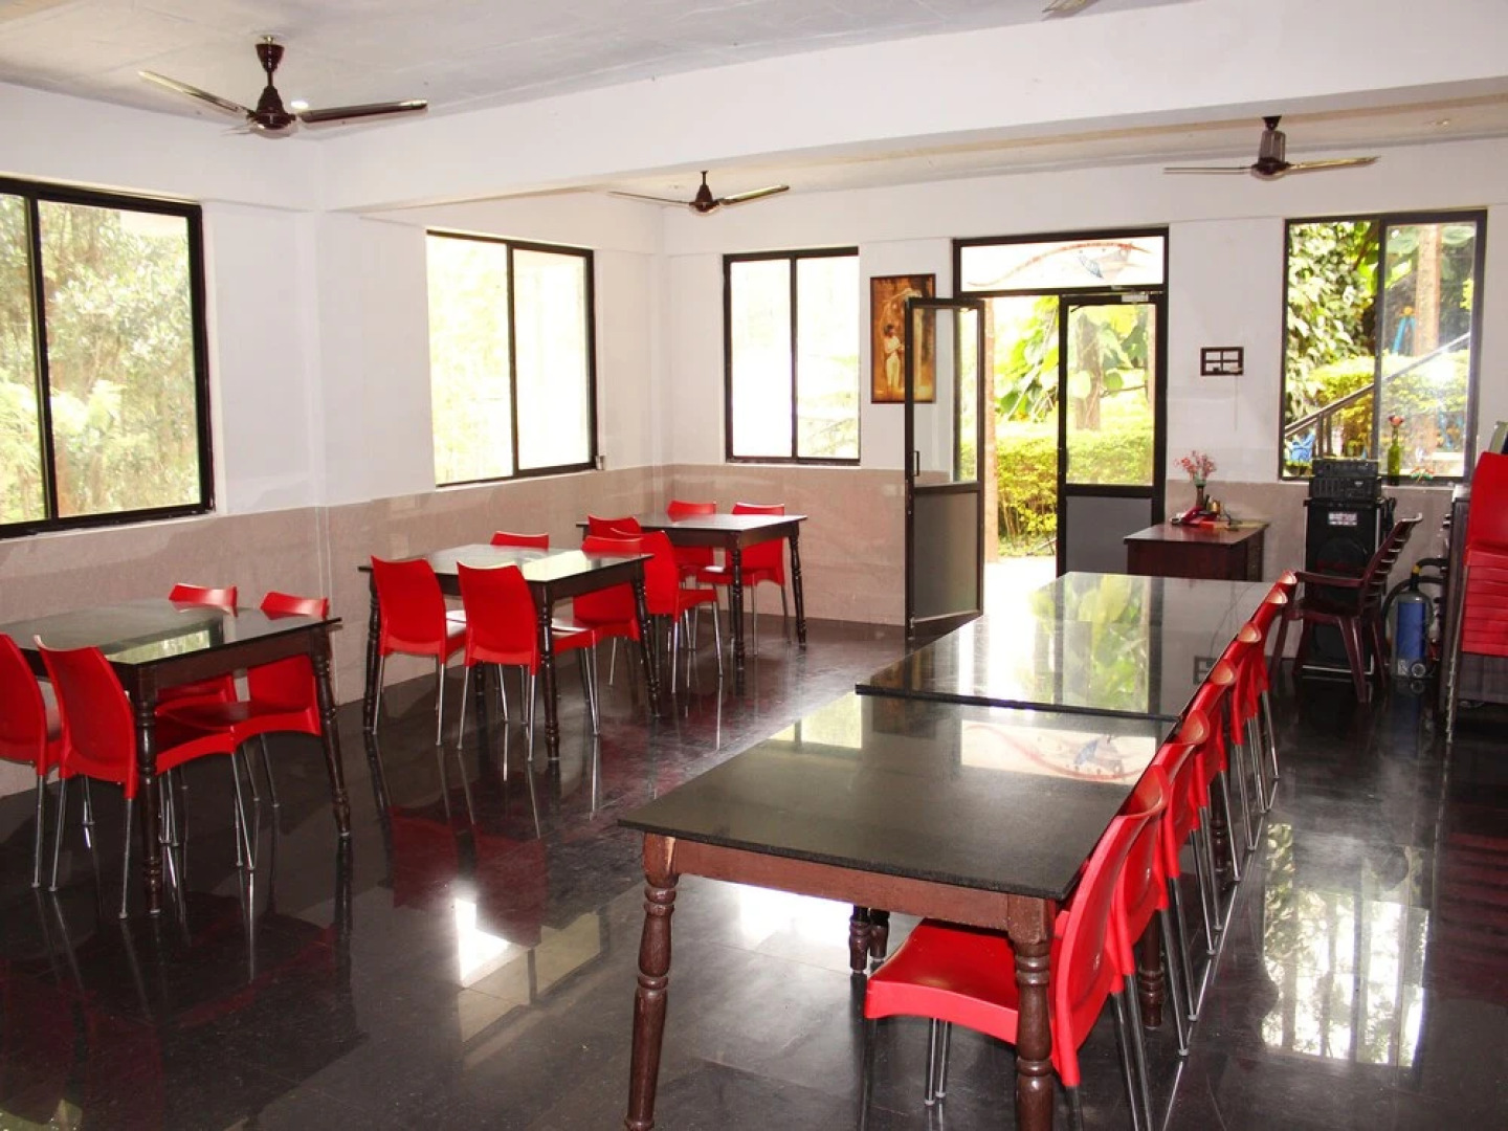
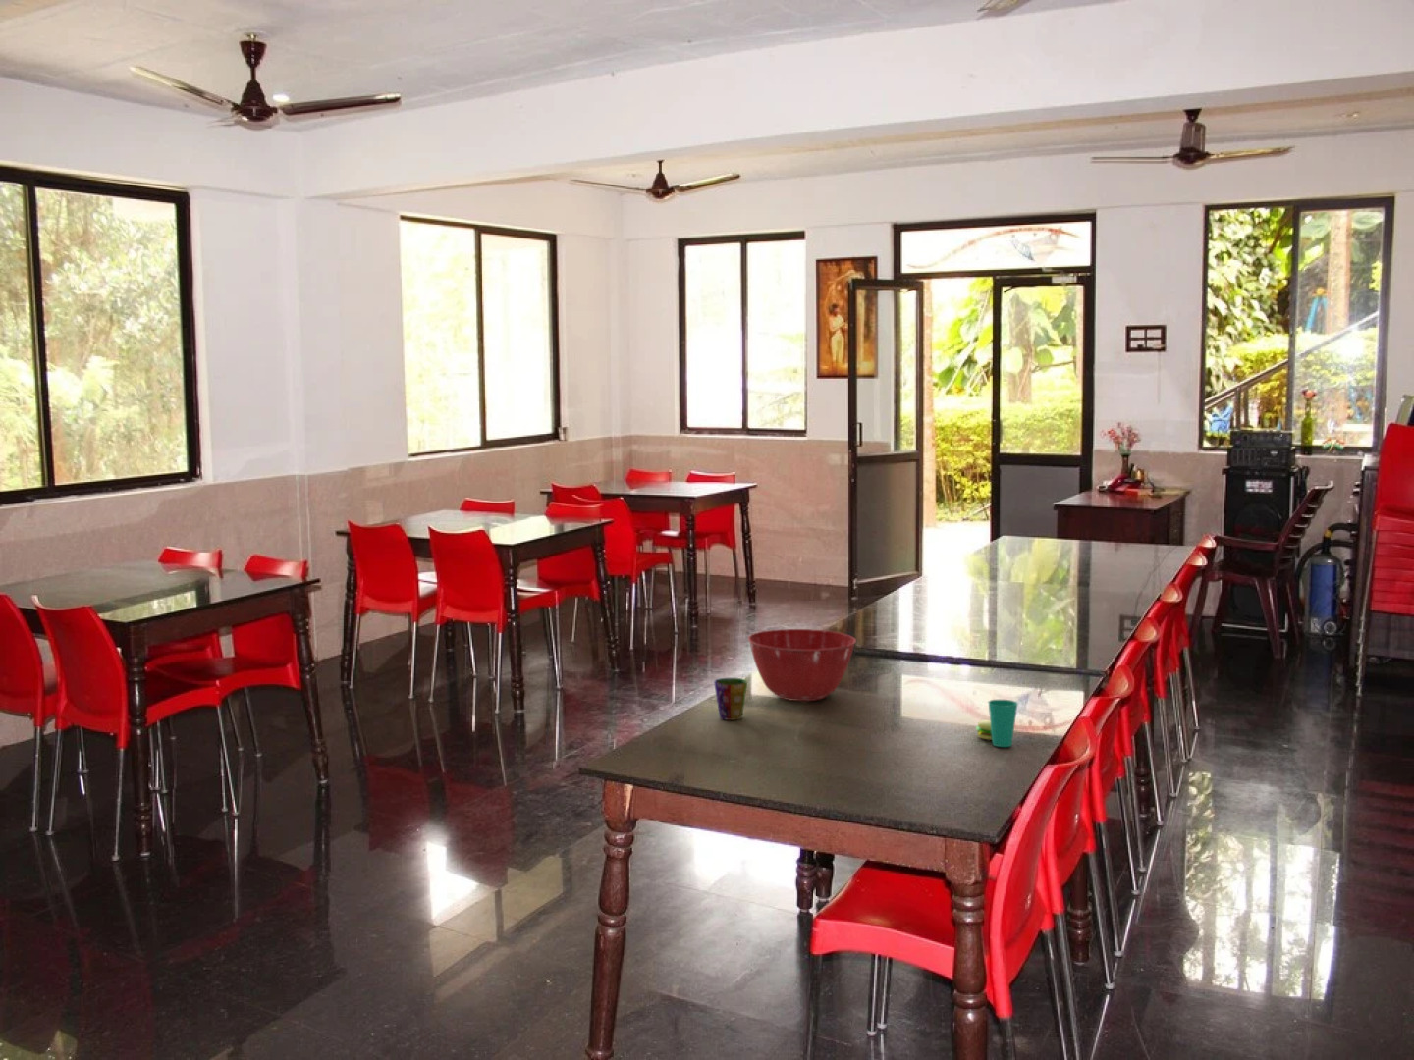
+ cup (995, 719)
+ mixing bowl (802, 667)
+ cup (728, 699)
